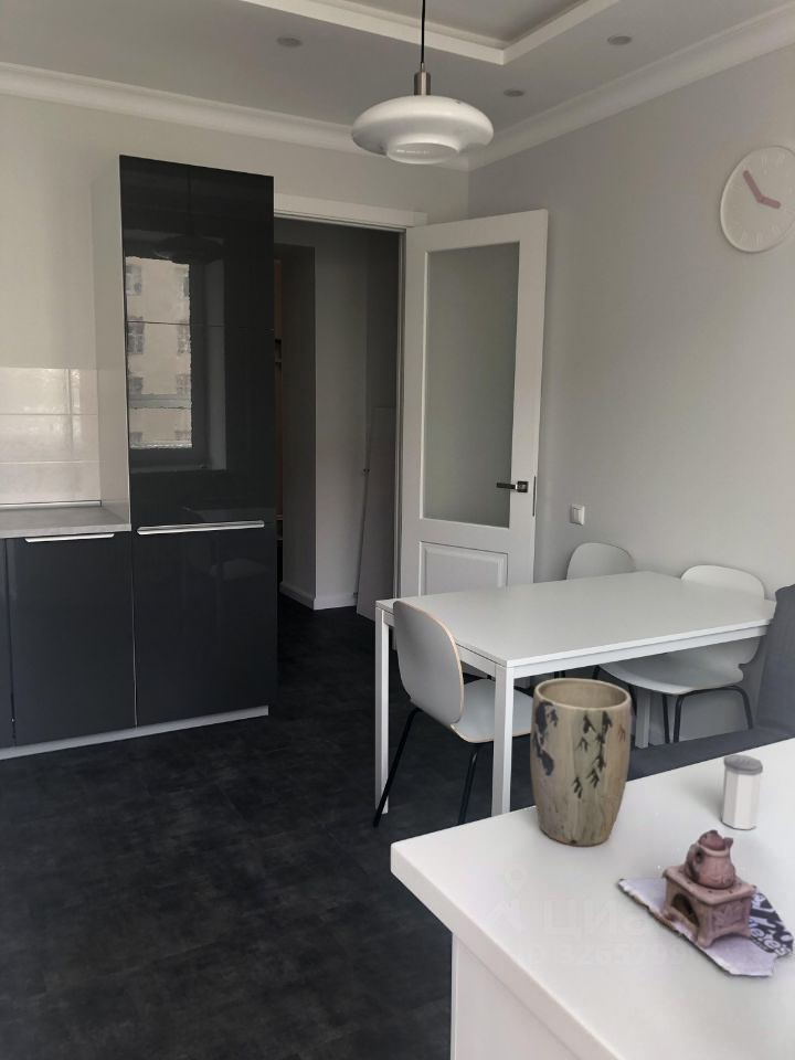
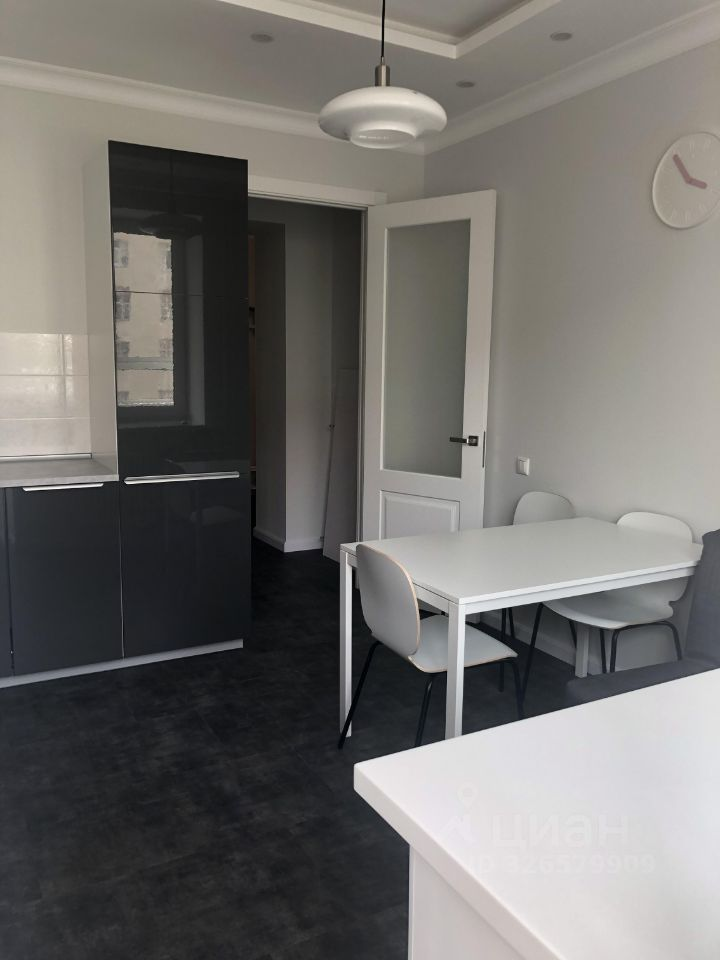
- plant pot (577, 761)
- teapot (716, 879)
- salt shaker (740, 792)
